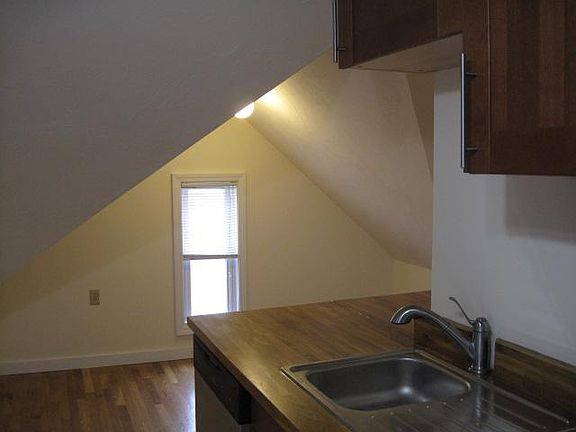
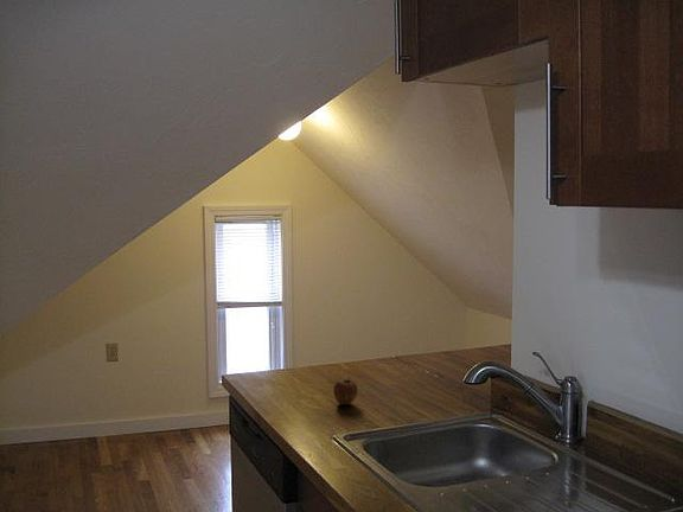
+ fruit (345, 390)
